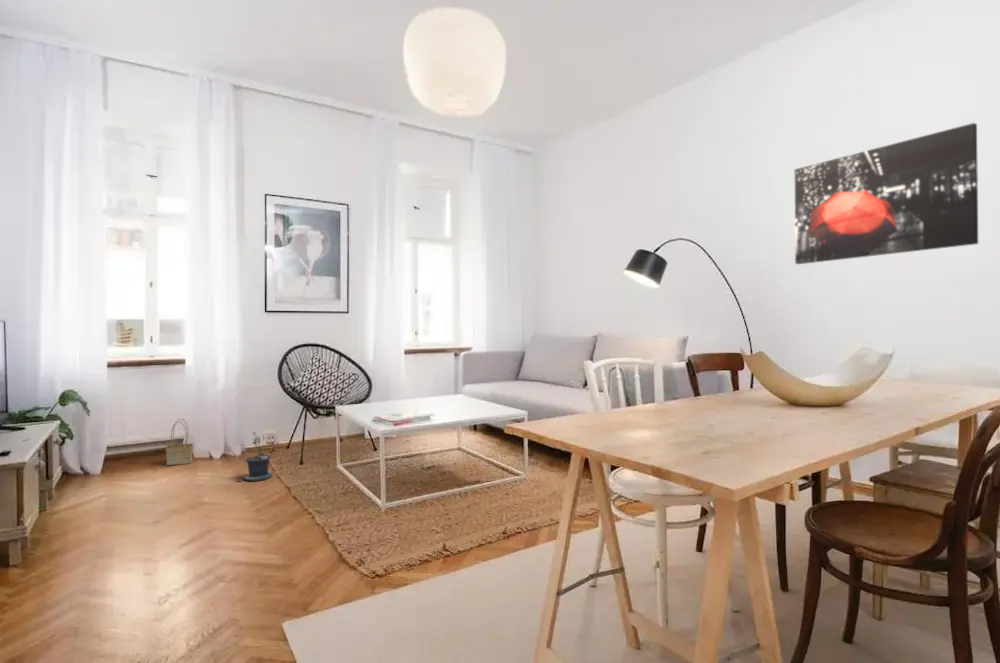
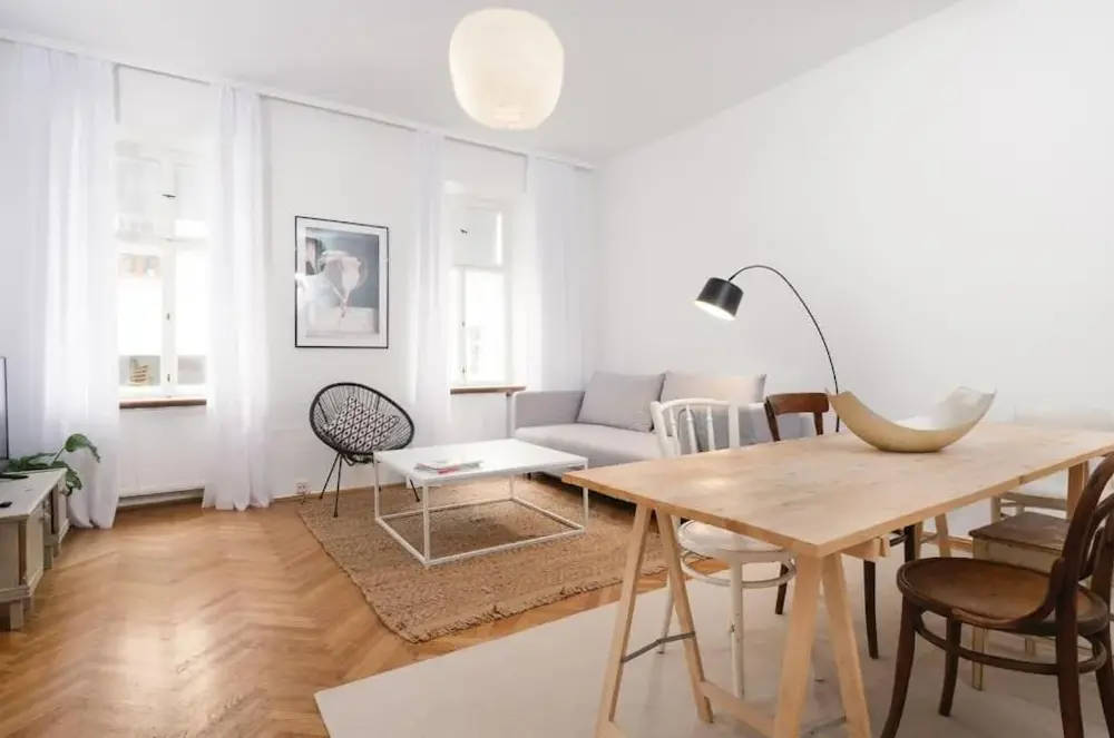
- potted plant (256, 454)
- basket (179, 444)
- wall art (875, 202)
